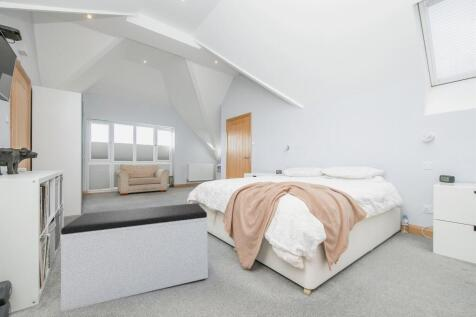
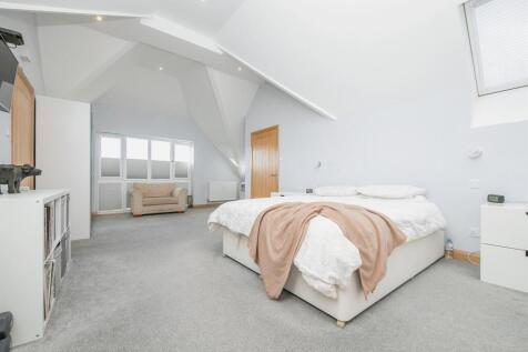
- bench (145, 244)
